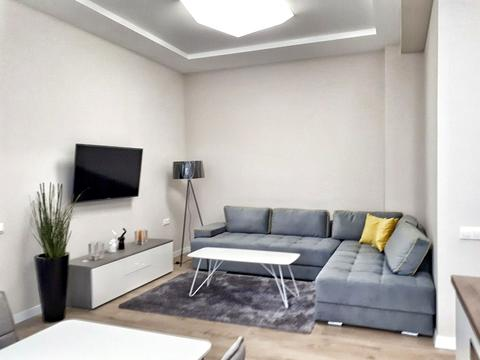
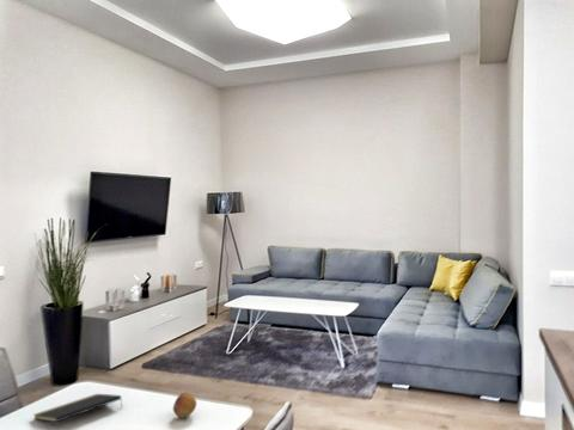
+ notepad (78, 406)
+ fruit (184, 405)
